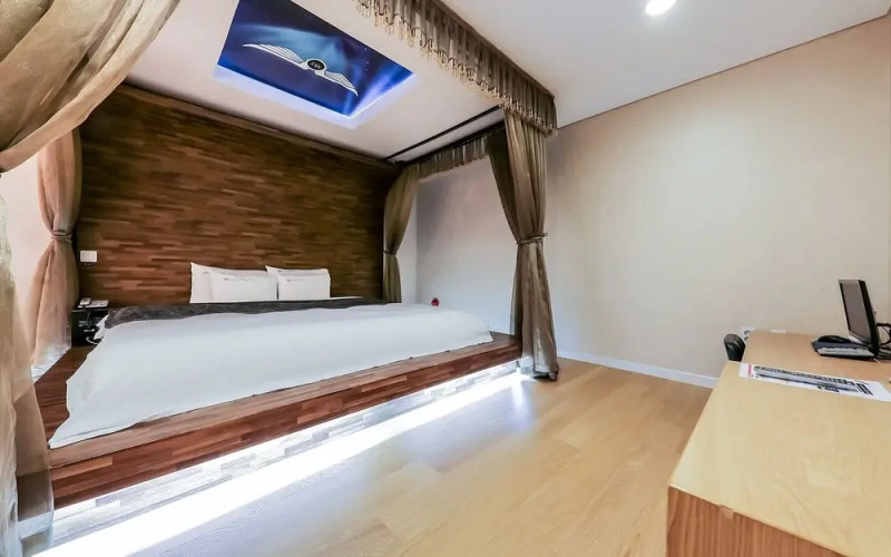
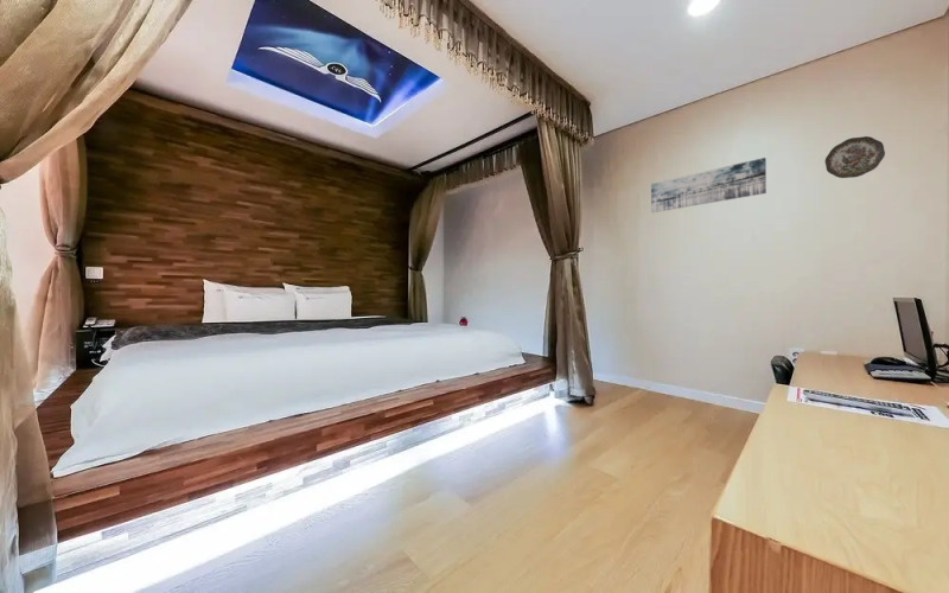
+ wall art (702, 187)
+ decorative plate (853, 158)
